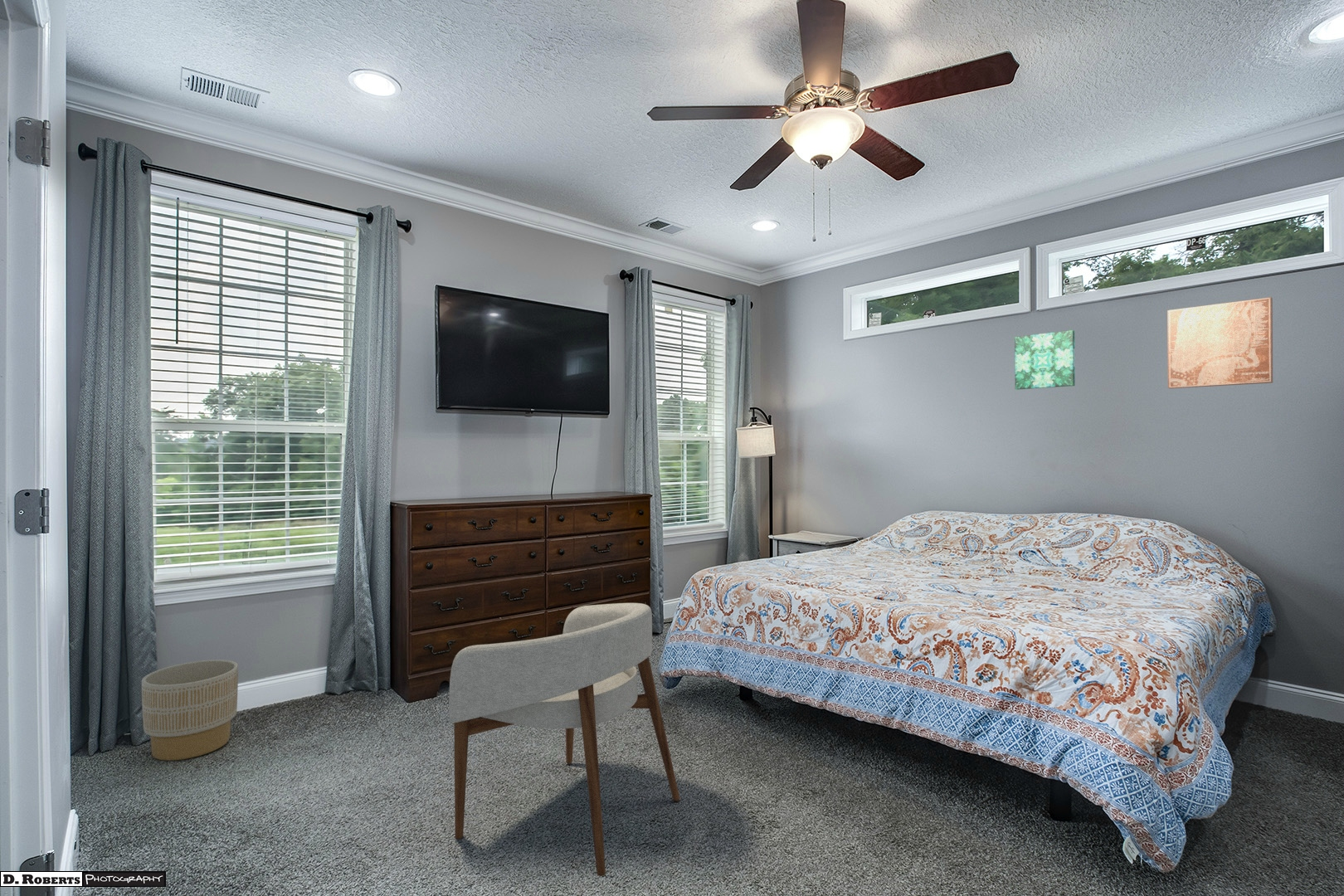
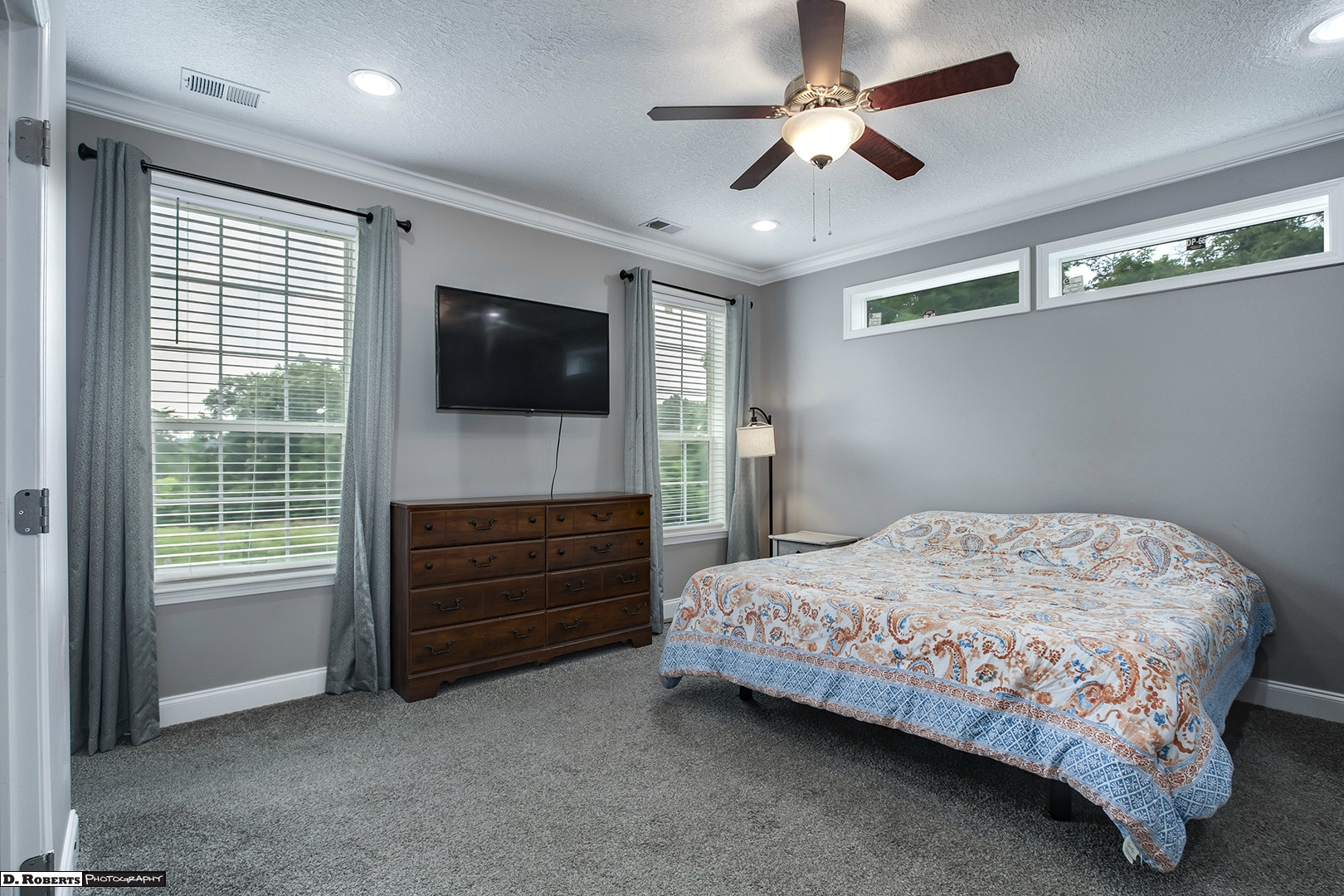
- planter (191, 709)
- wall art (1044, 360)
- armchair (567, 709)
- wall art (1218, 344)
